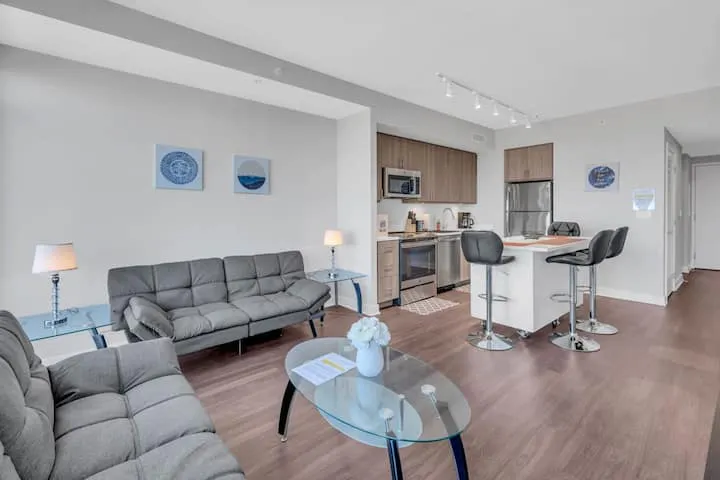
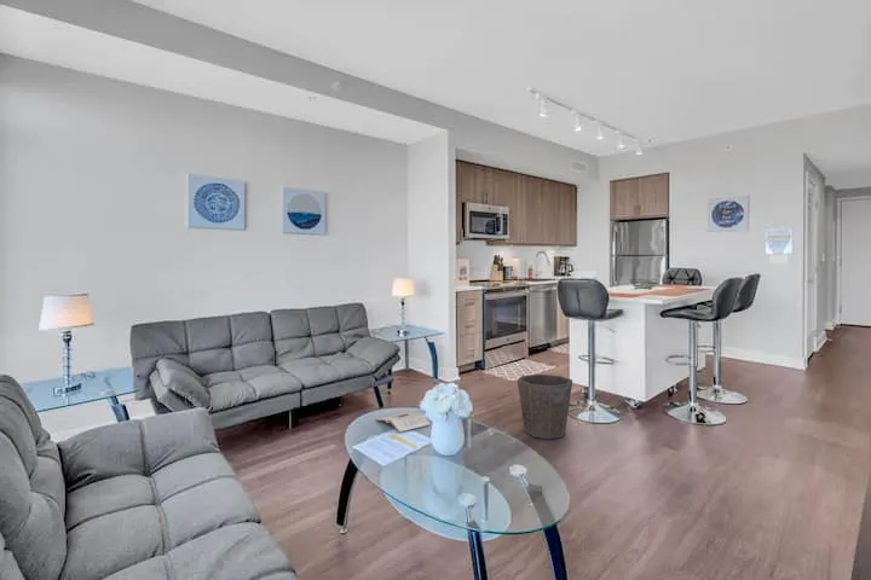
+ magazine (402, 418)
+ waste bin (544, 406)
